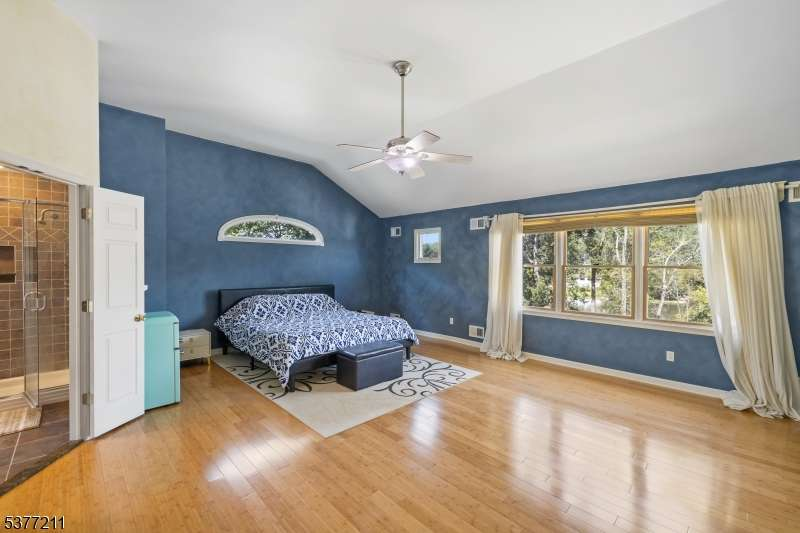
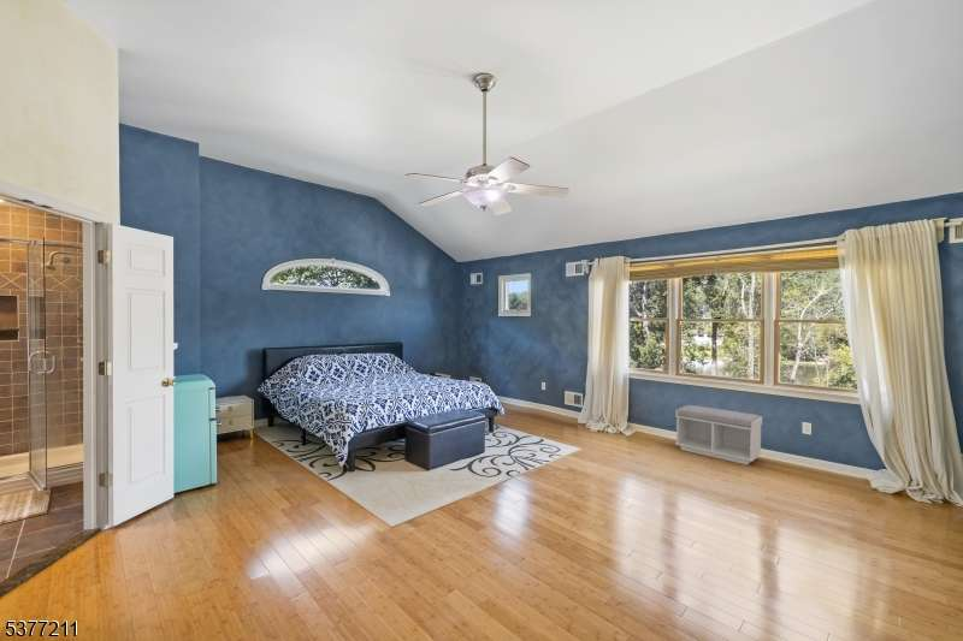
+ bench (716, 432)
